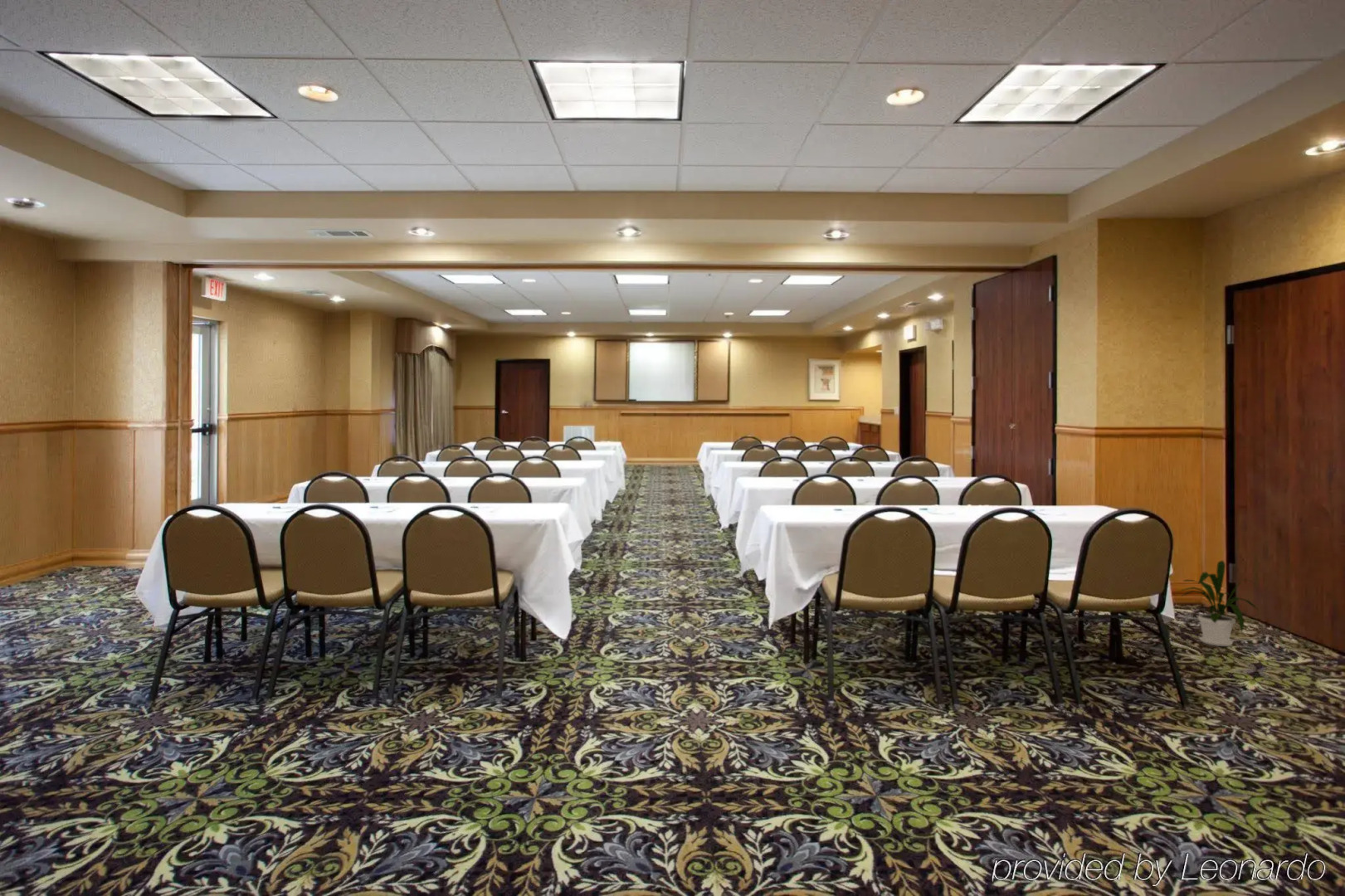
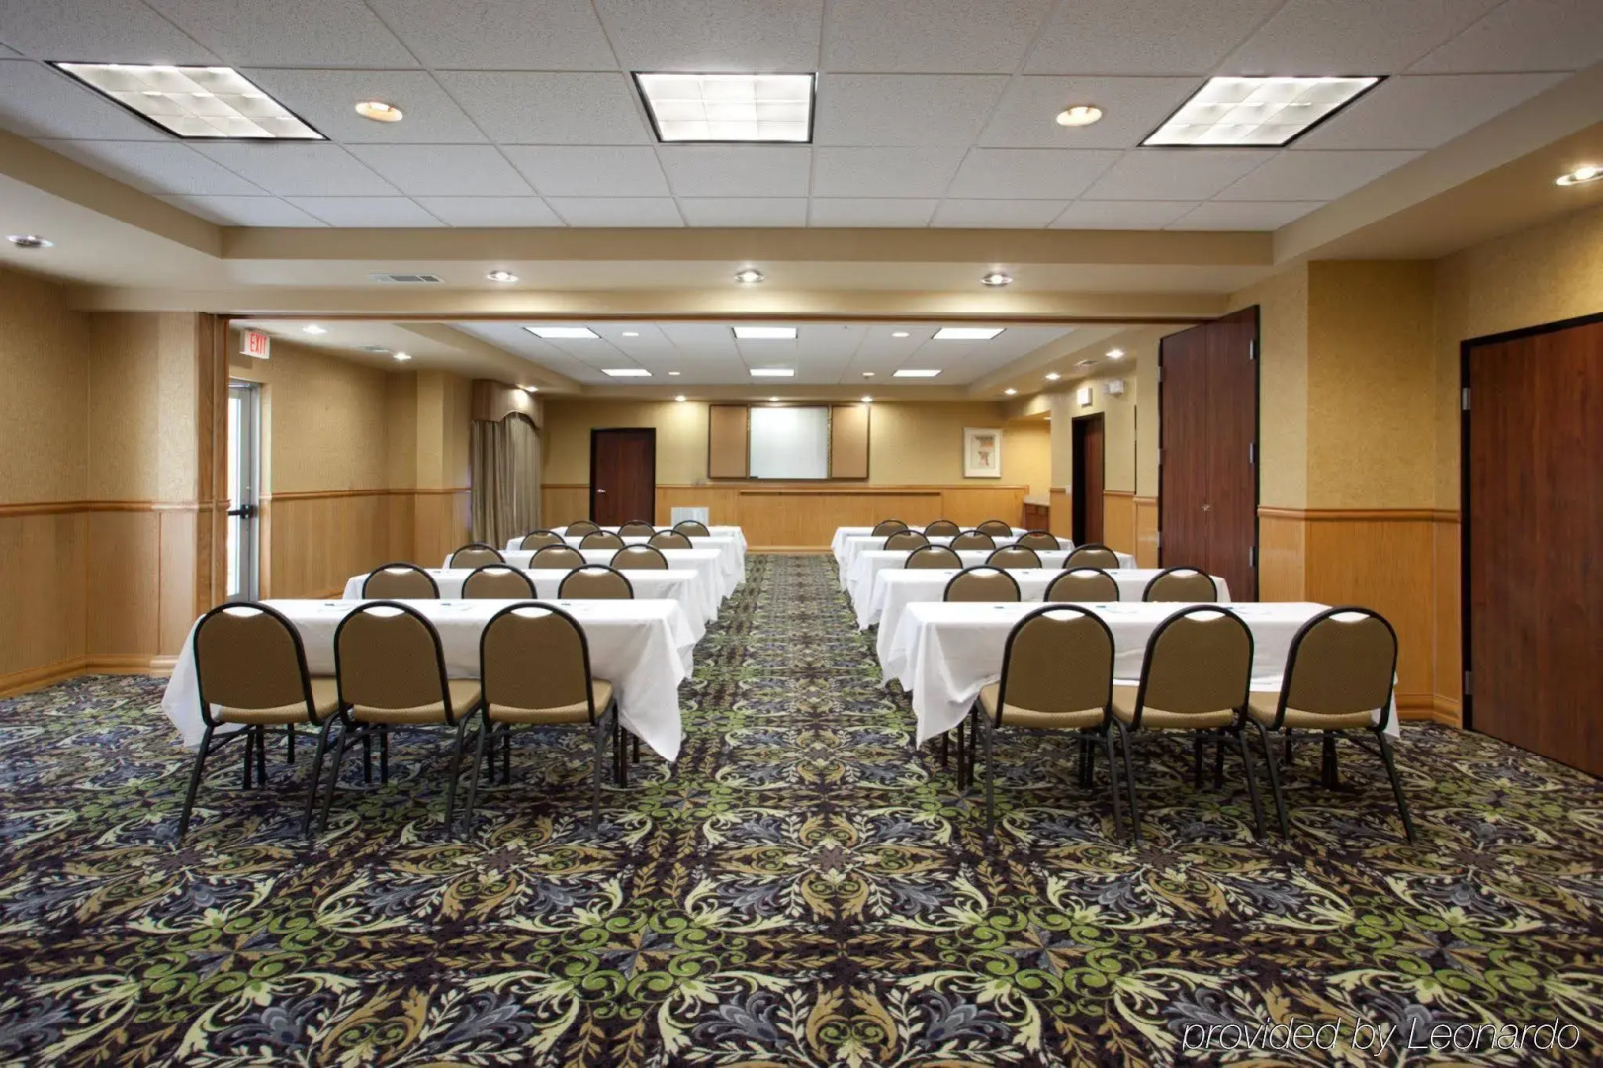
- house plant (1215, 602)
